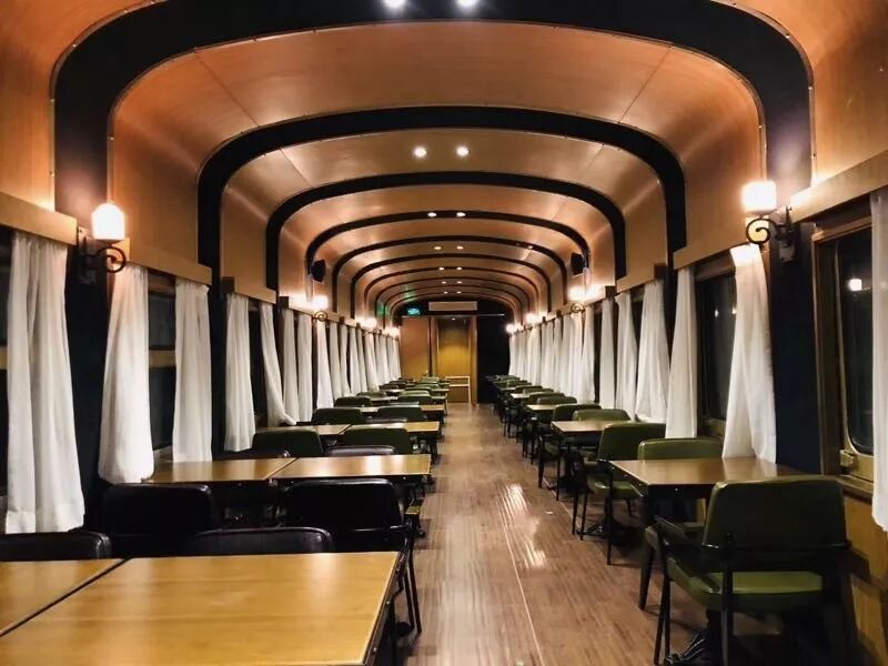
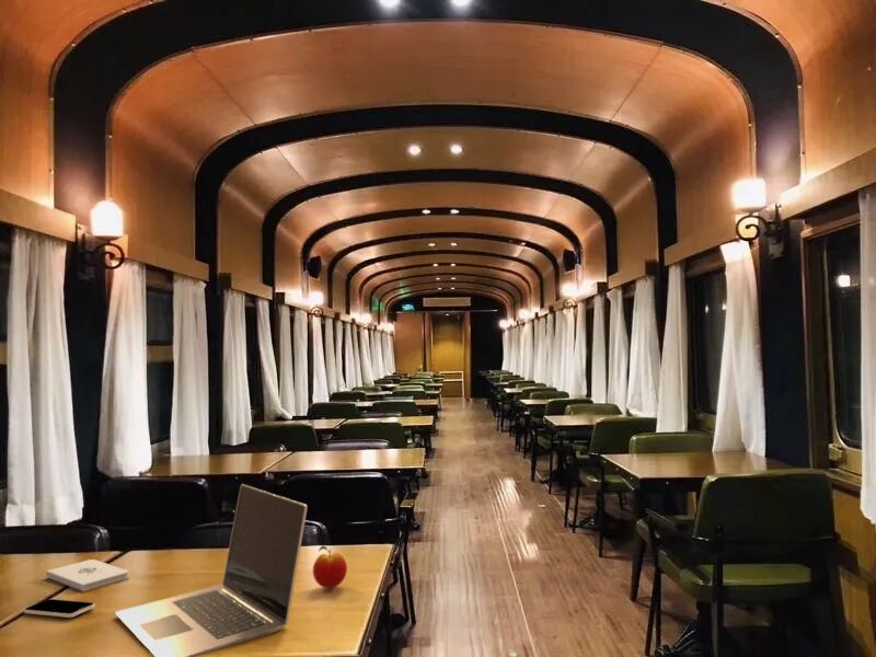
+ notepad (88, 574)
+ laptop (226, 564)
+ apple (330, 566)
+ smartphone (59, 608)
